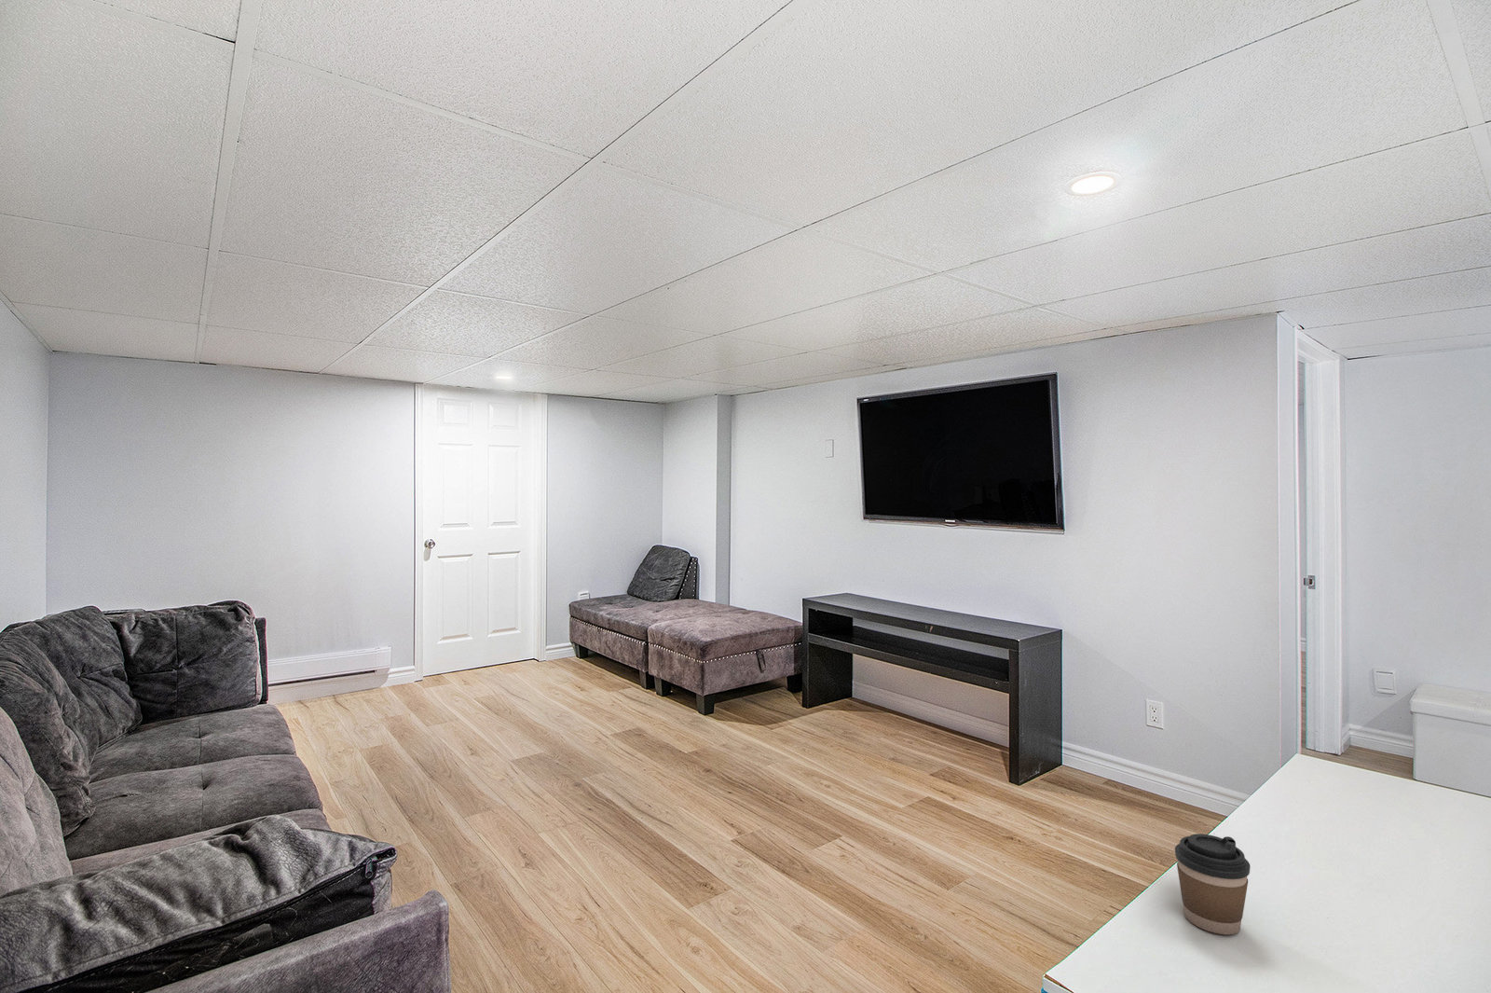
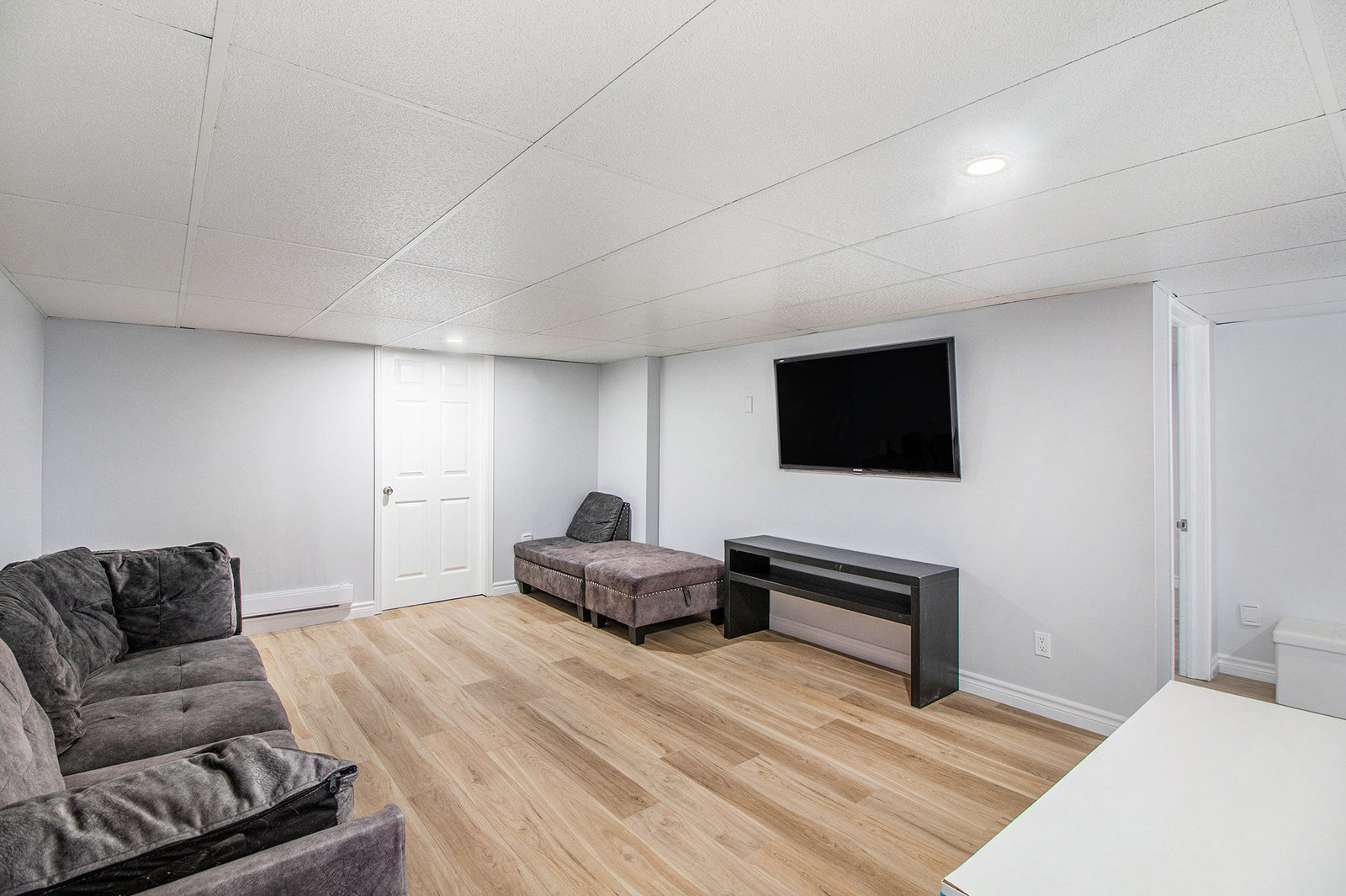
- coffee cup (1212, 879)
